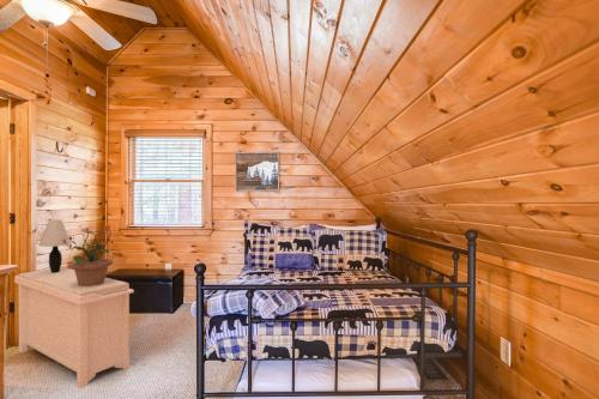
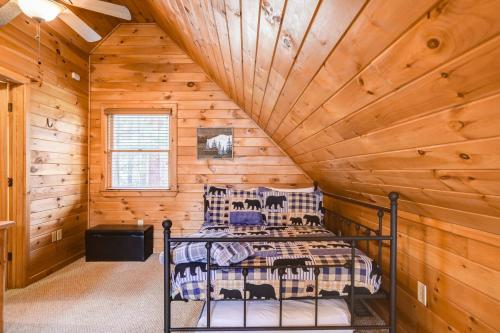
- bench (71, 319)
- potted plant (95, 253)
- table lamp (55, 246)
